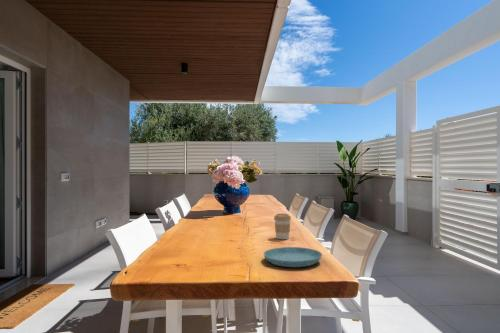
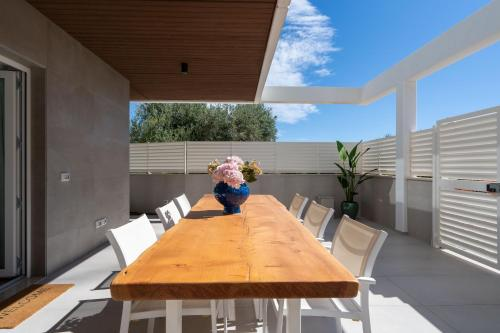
- saucer (292, 257)
- coffee cup (282, 226)
